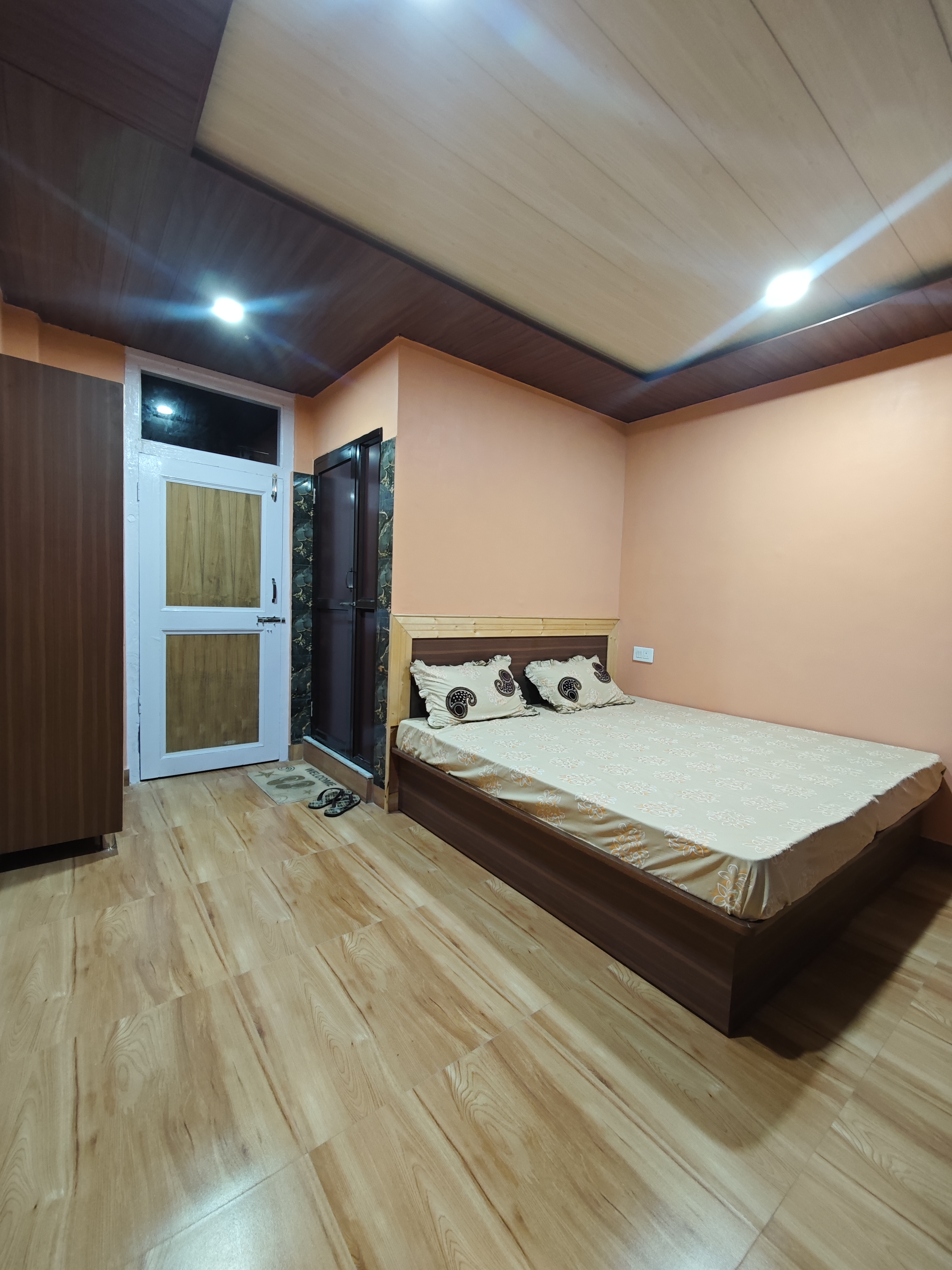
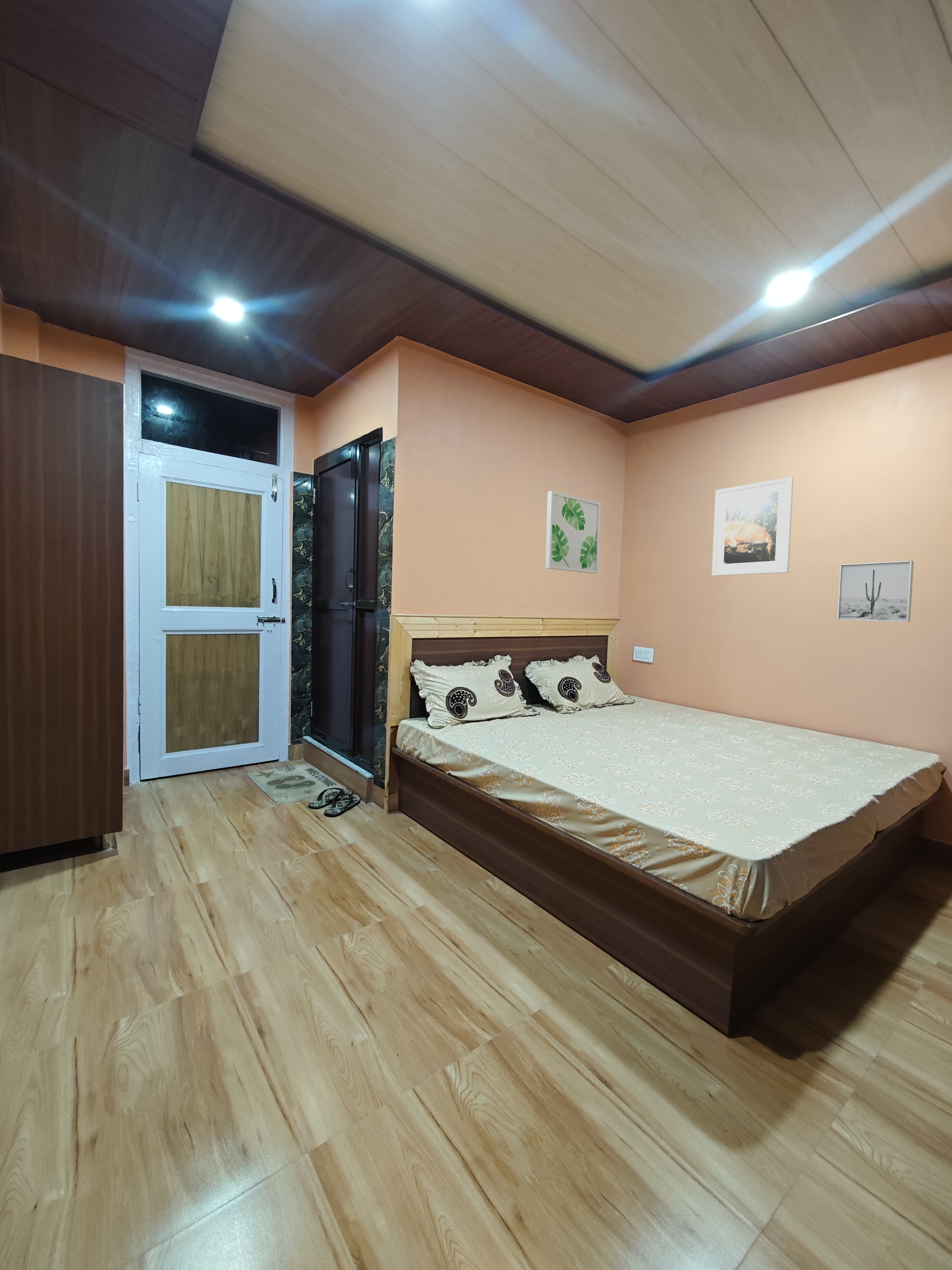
+ wall art (874, 592)
+ wall art (574, 534)
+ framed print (750, 529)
